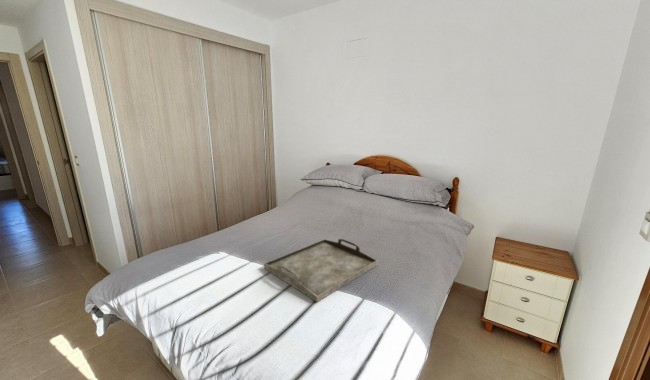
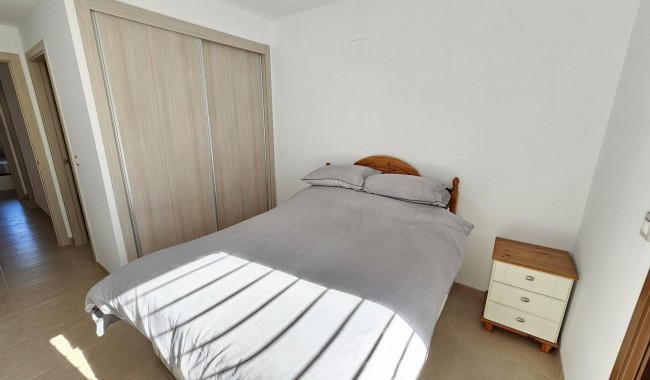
- serving tray (321, 260)
